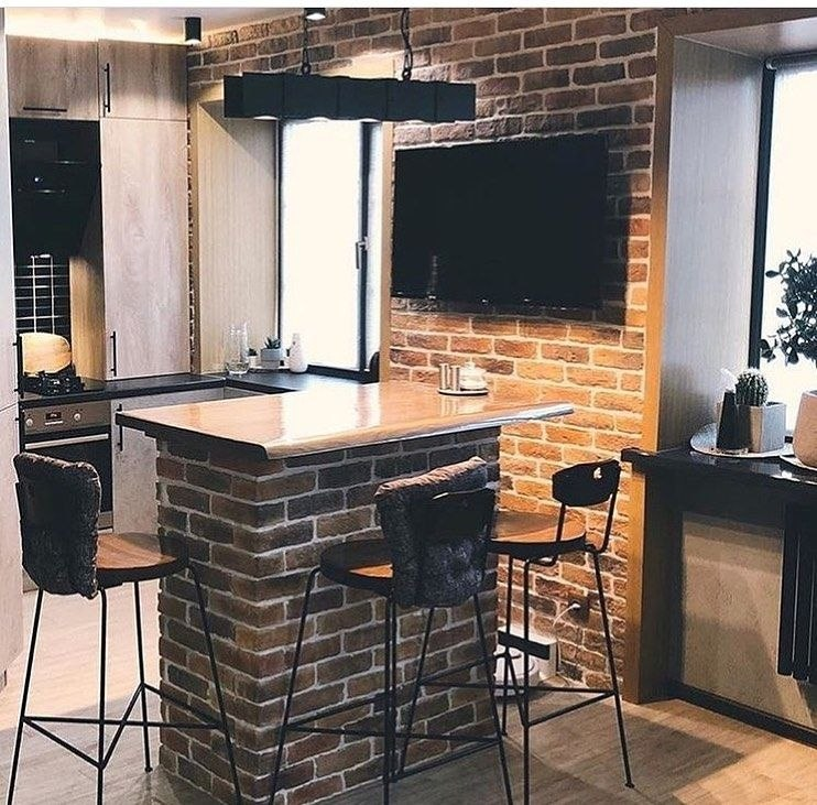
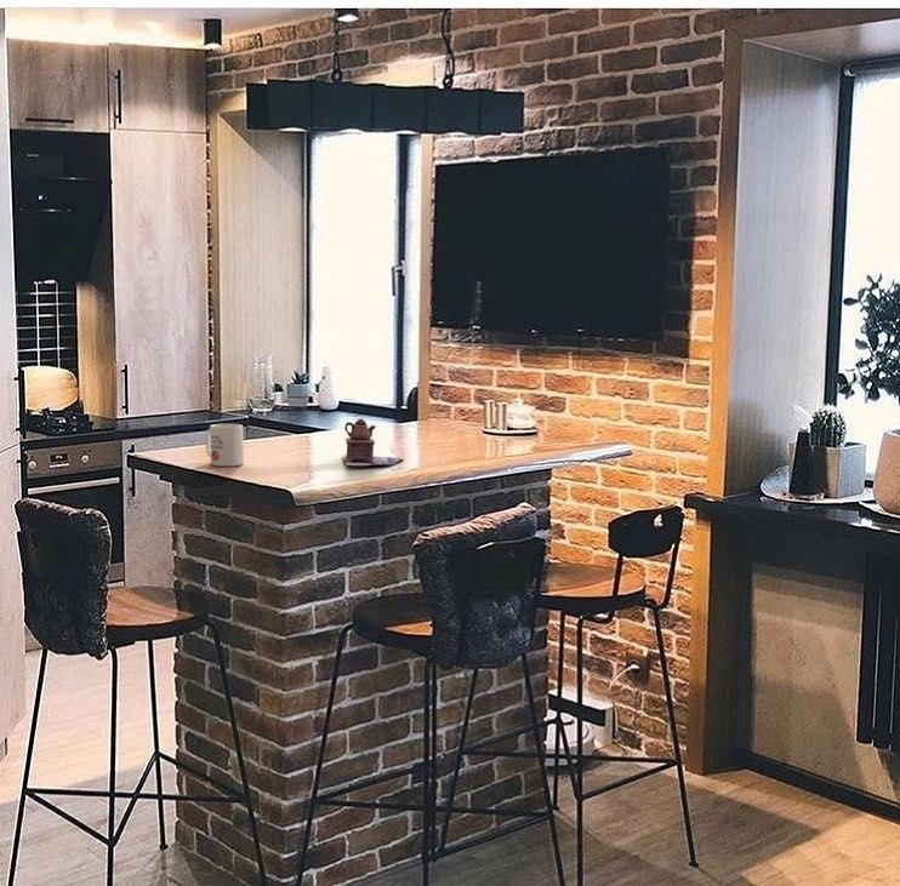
+ mug (222, 444)
+ teapot (363, 440)
